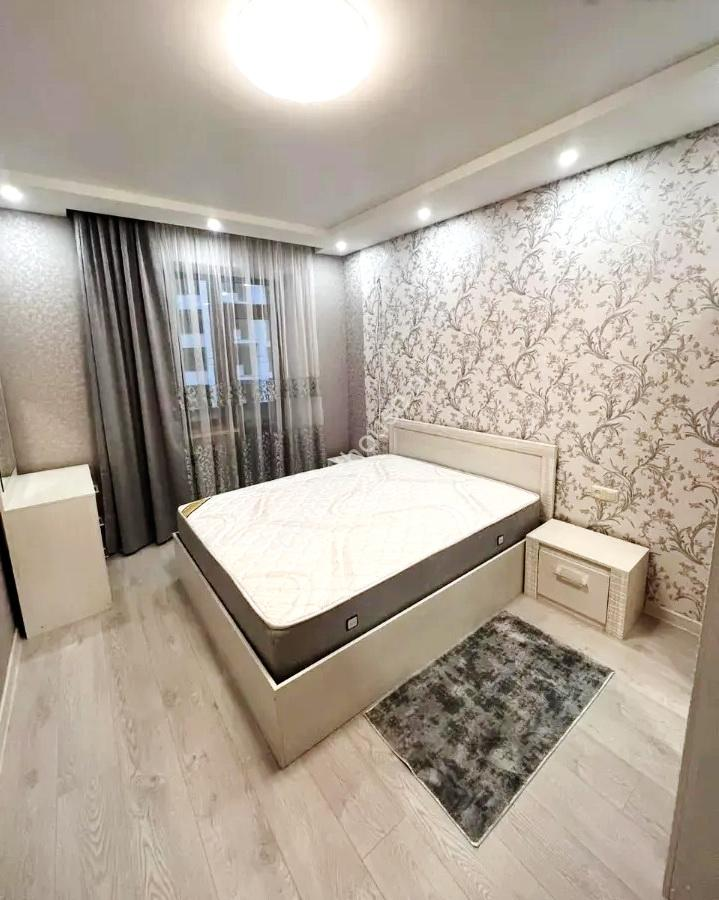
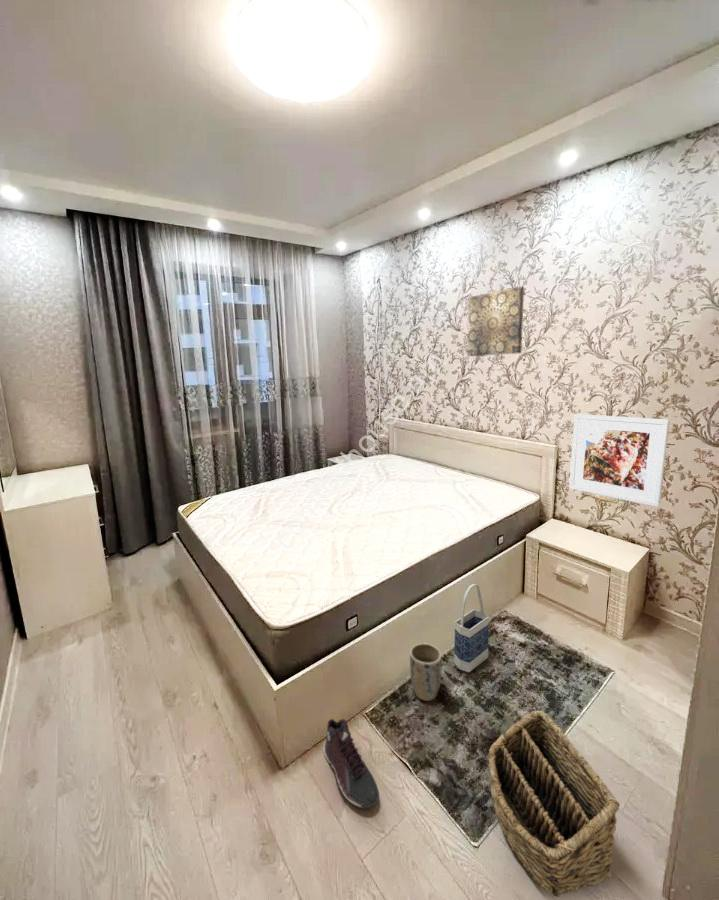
+ plant pot (425, 672)
+ wall art (493, 324)
+ basket (539, 791)
+ sneaker (347, 755)
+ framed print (614, 457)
+ bag (472, 623)
